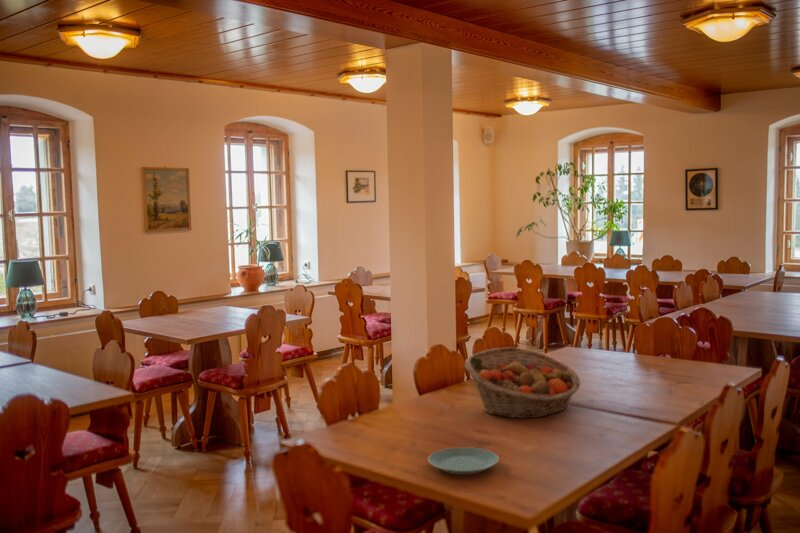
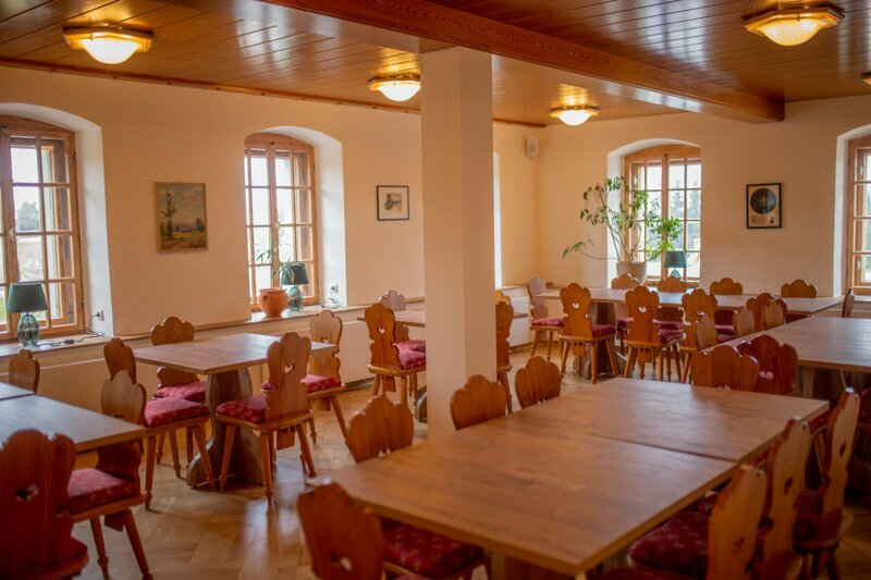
- fruit basket (522, 381)
- plate (463, 462)
